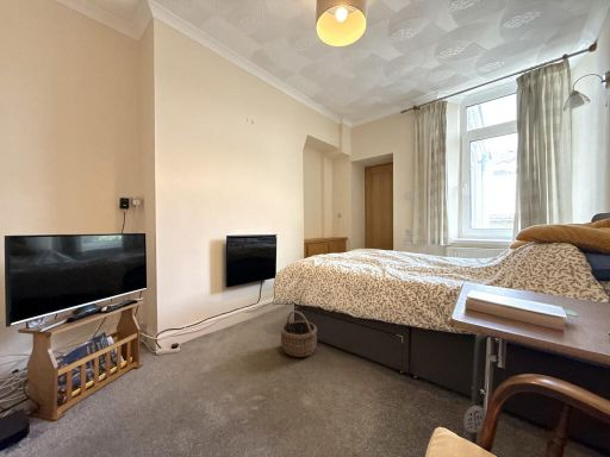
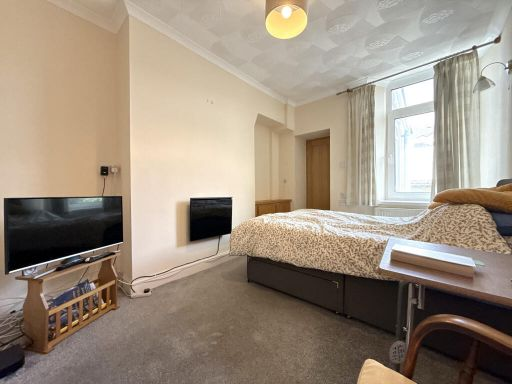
- wicker basket (298, 330)
